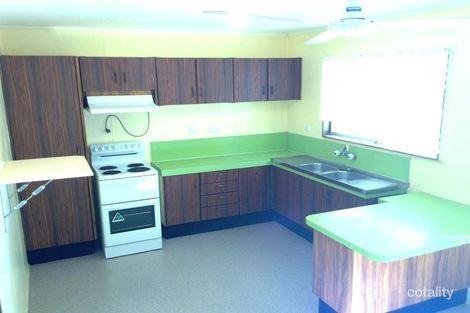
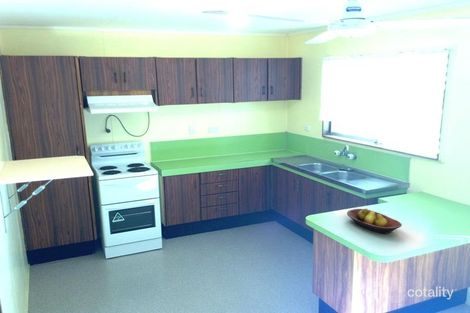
+ fruit bowl (372, 218)
